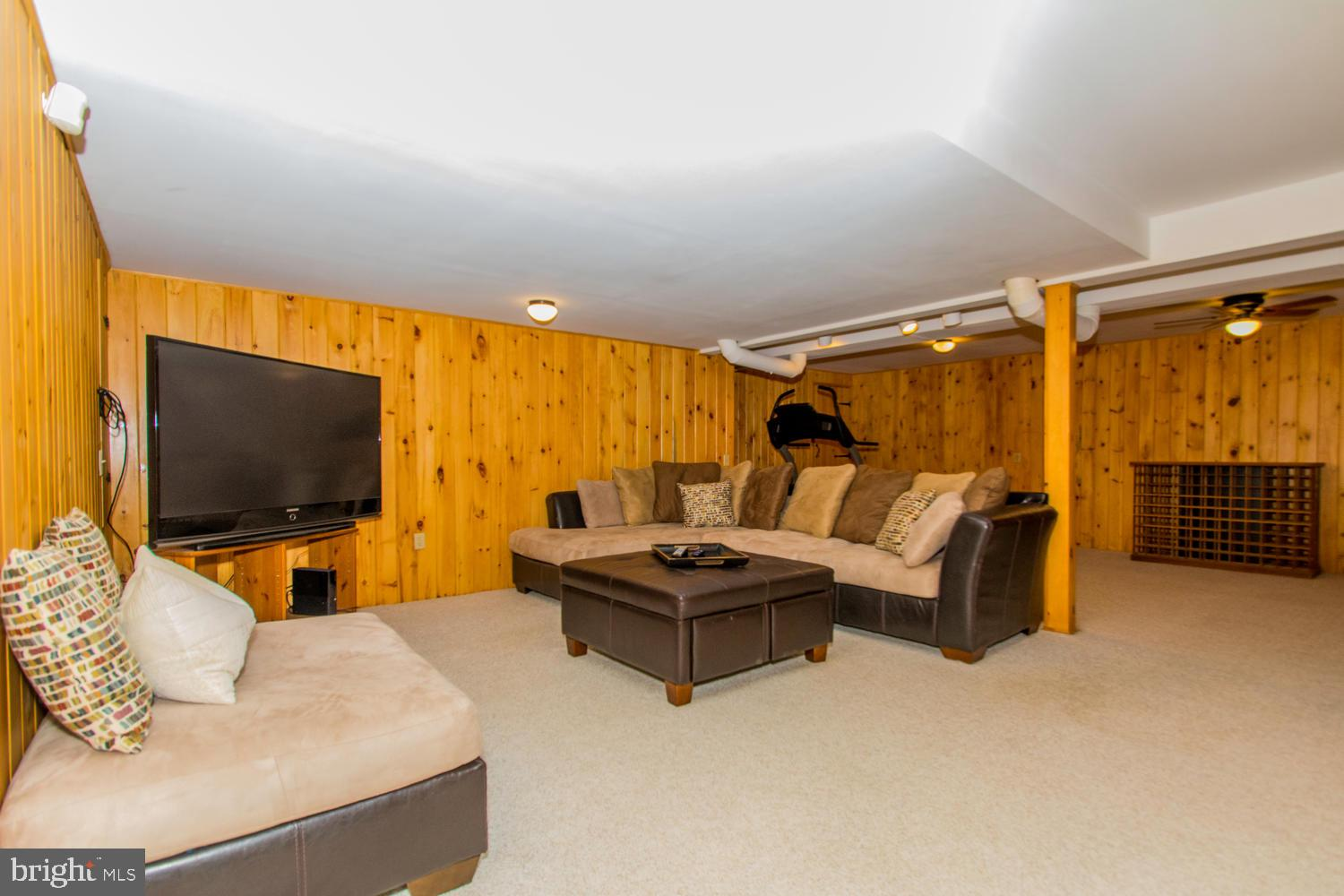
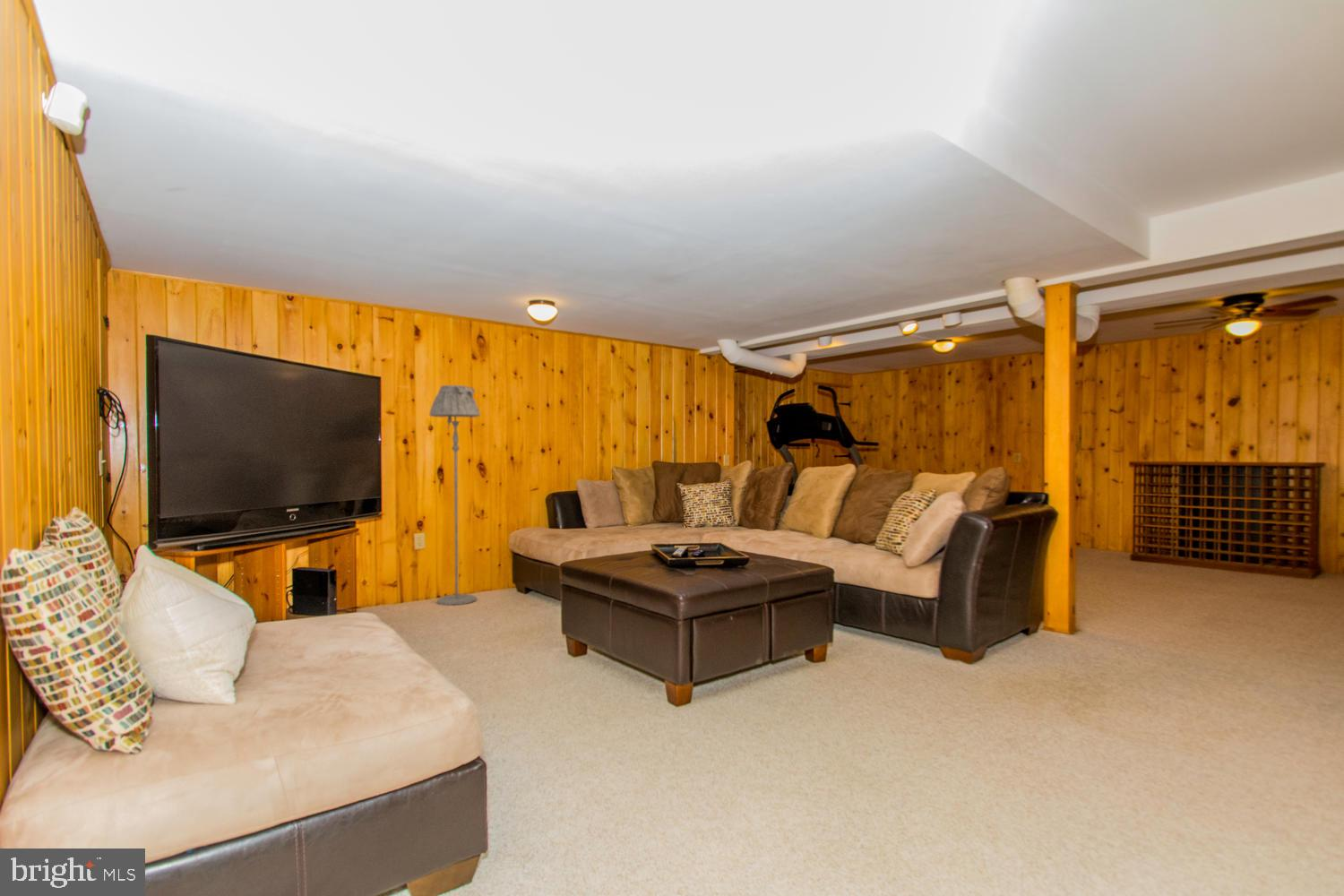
+ floor lamp (455, 493)
